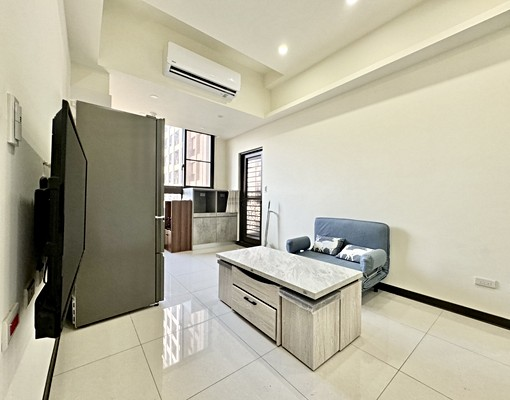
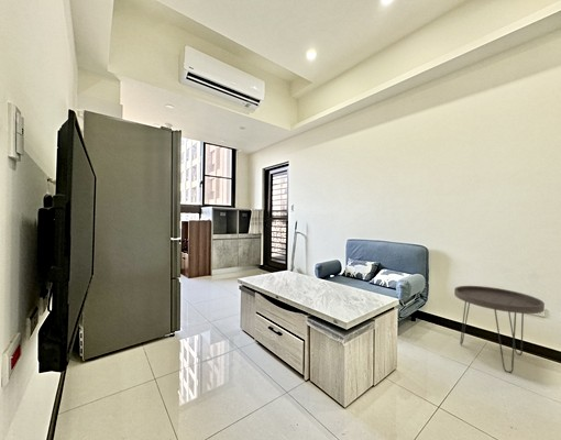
+ side table (496, 323)
